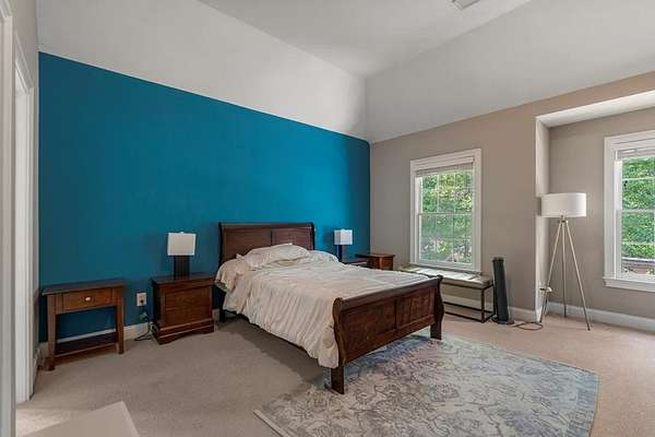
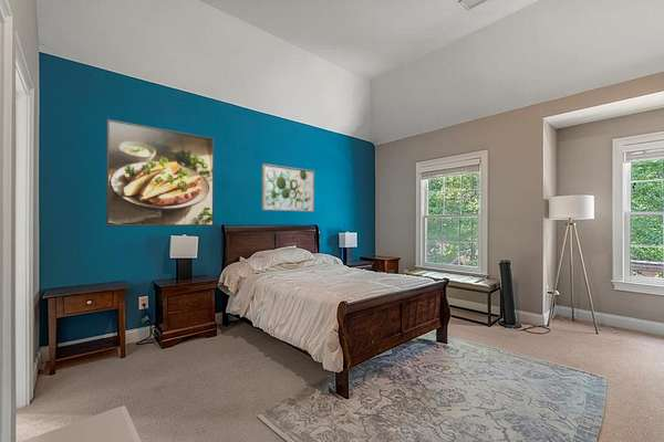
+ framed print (165, 177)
+ wall art (290, 189)
